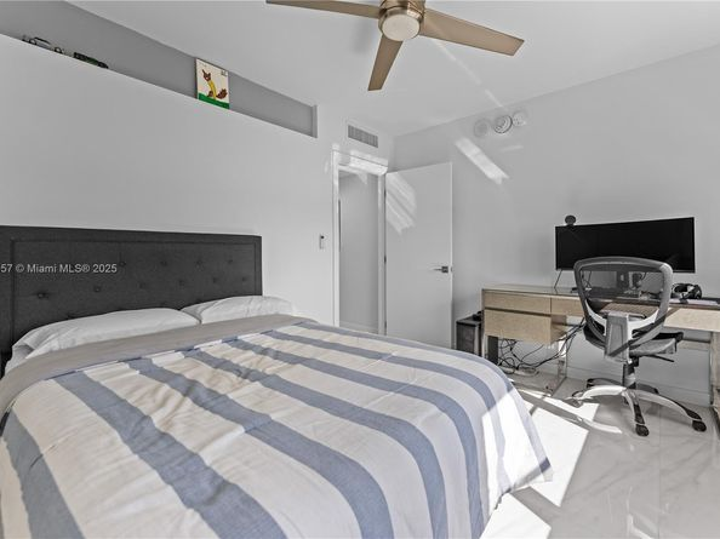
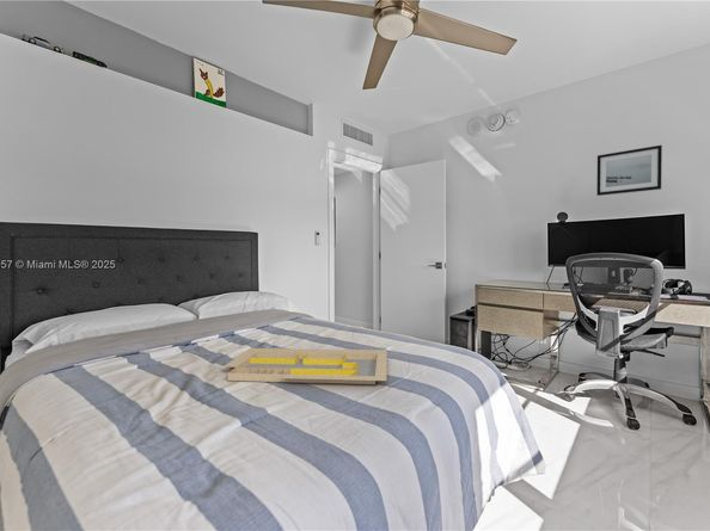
+ wall art (628, 171)
+ serving tray (307, 365)
